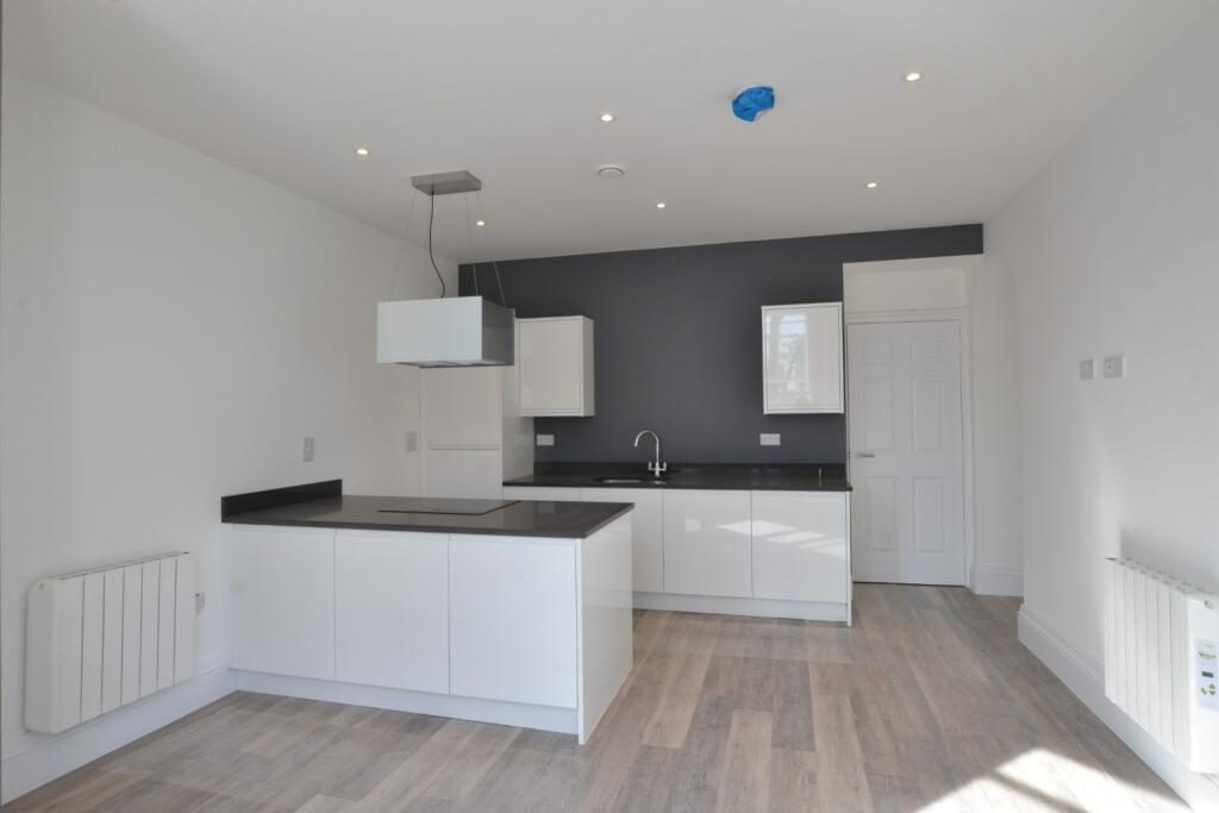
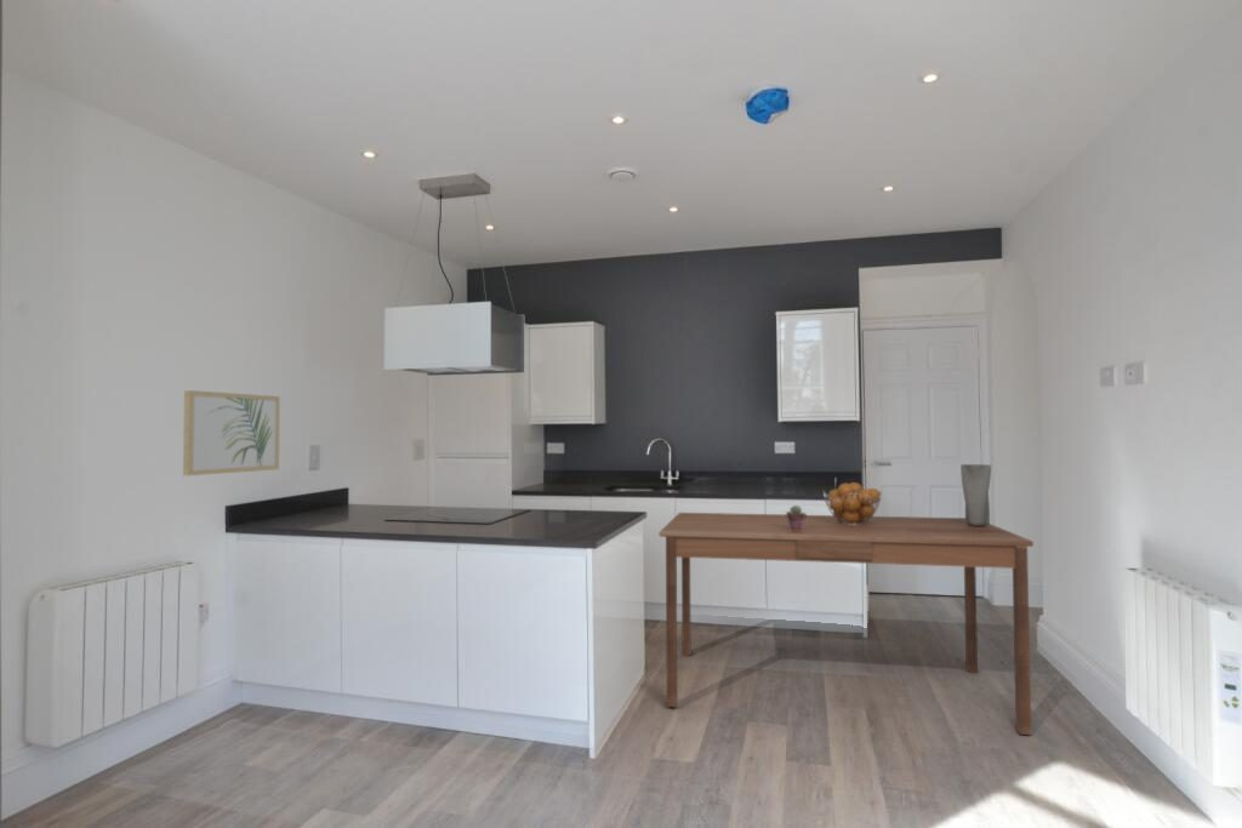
+ wall art (234, 433)
+ potted succulent (796, 516)
+ vase (975, 495)
+ dining table (828, 561)
+ fruit basket (851, 502)
